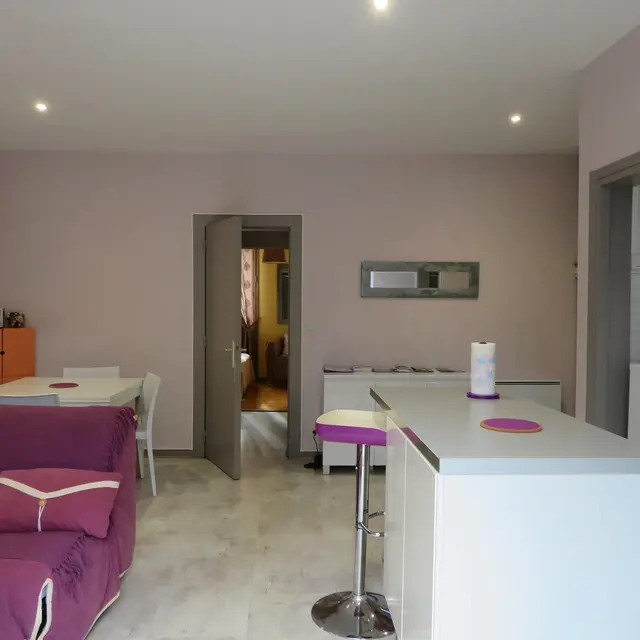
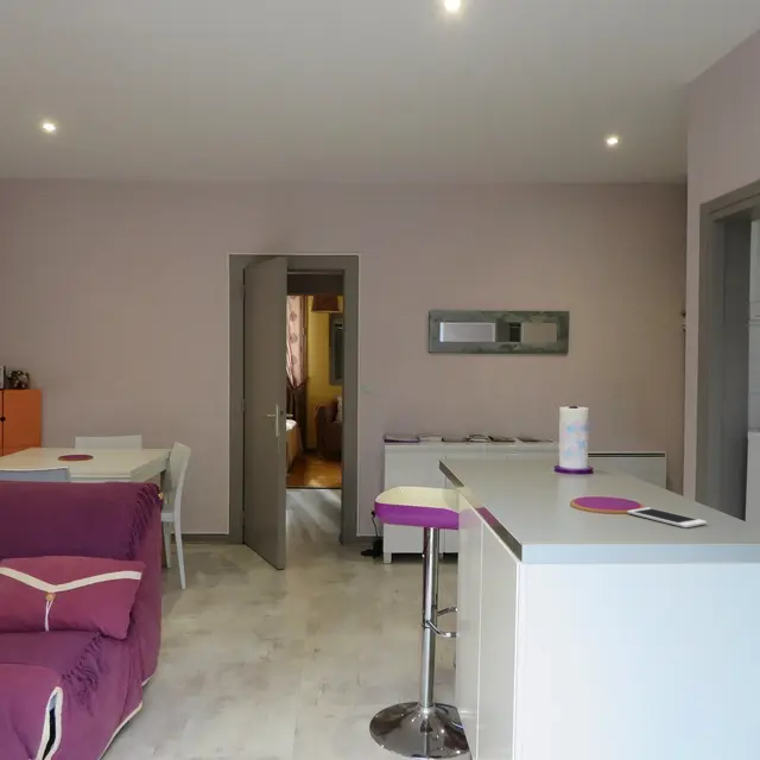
+ cell phone (665, 517)
